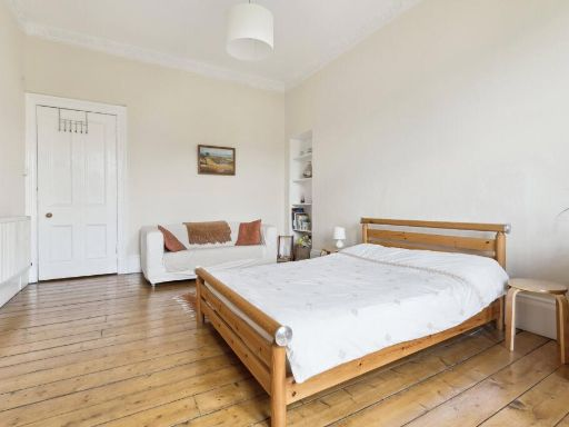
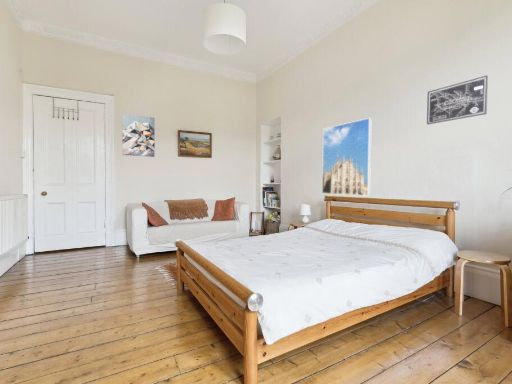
+ wall art (454, 102)
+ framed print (344, 159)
+ wall art (138, 135)
